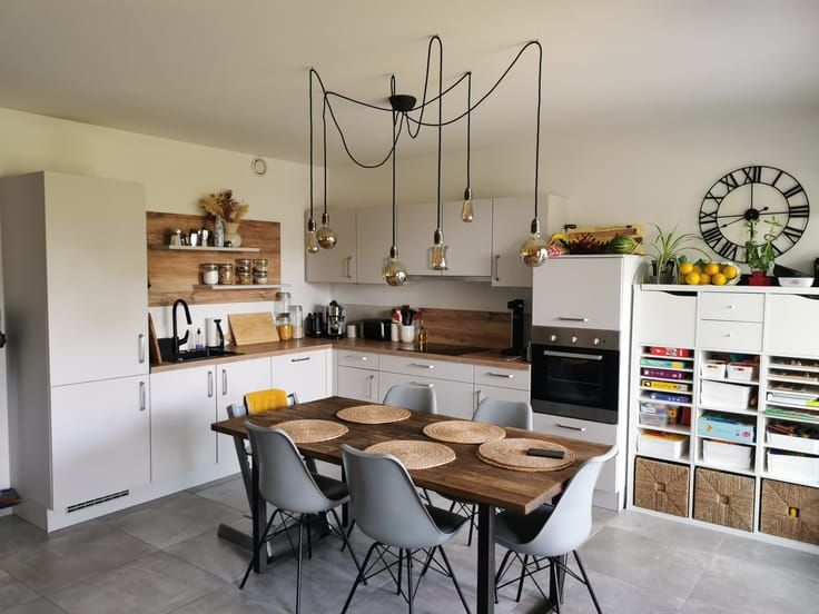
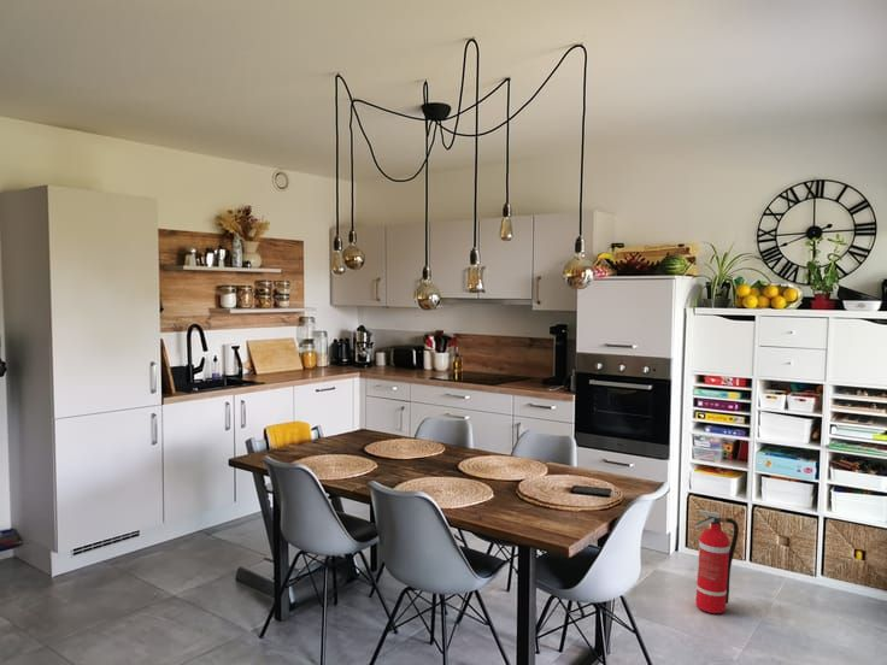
+ fire extinguisher (715, 558)
